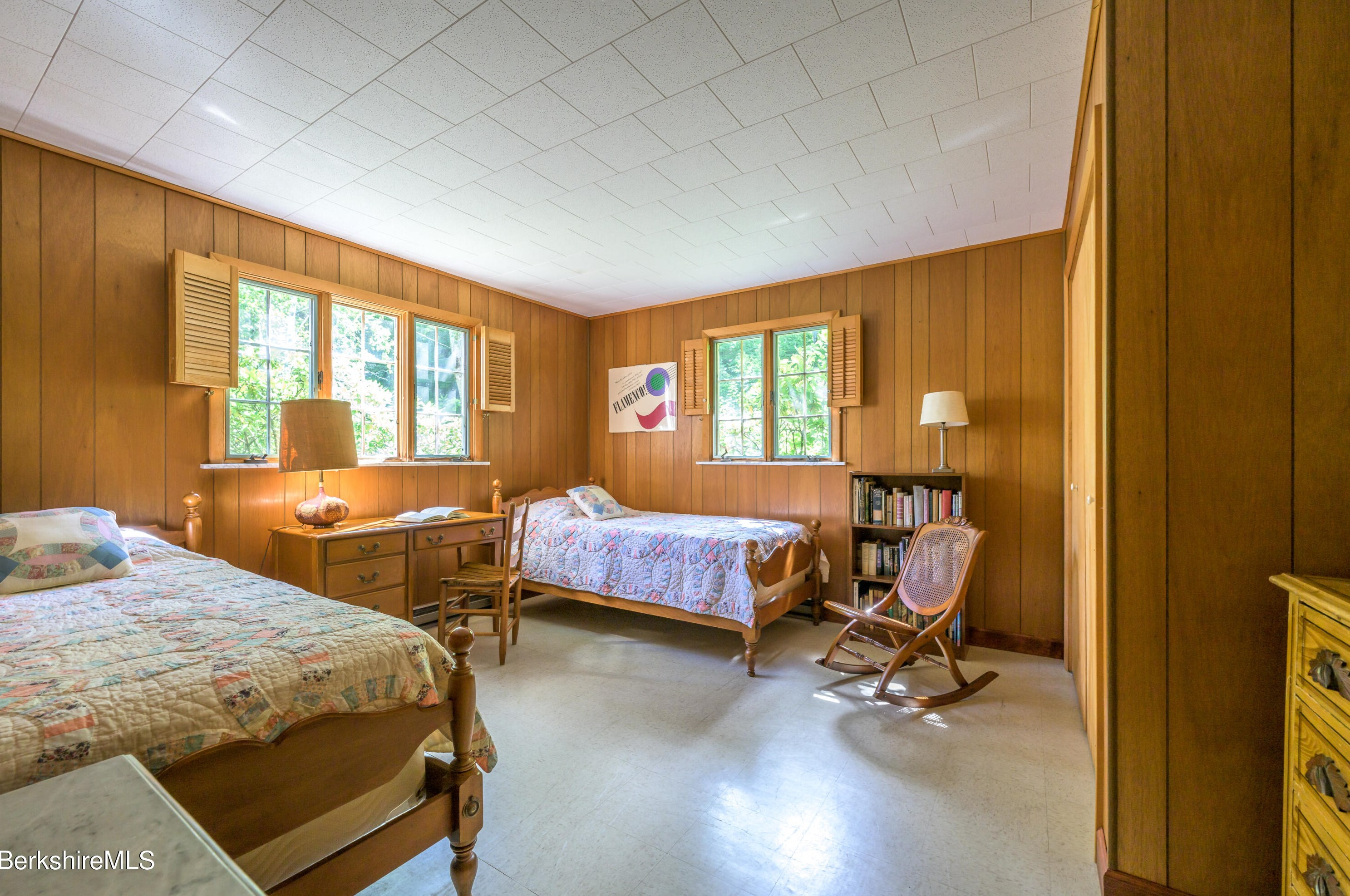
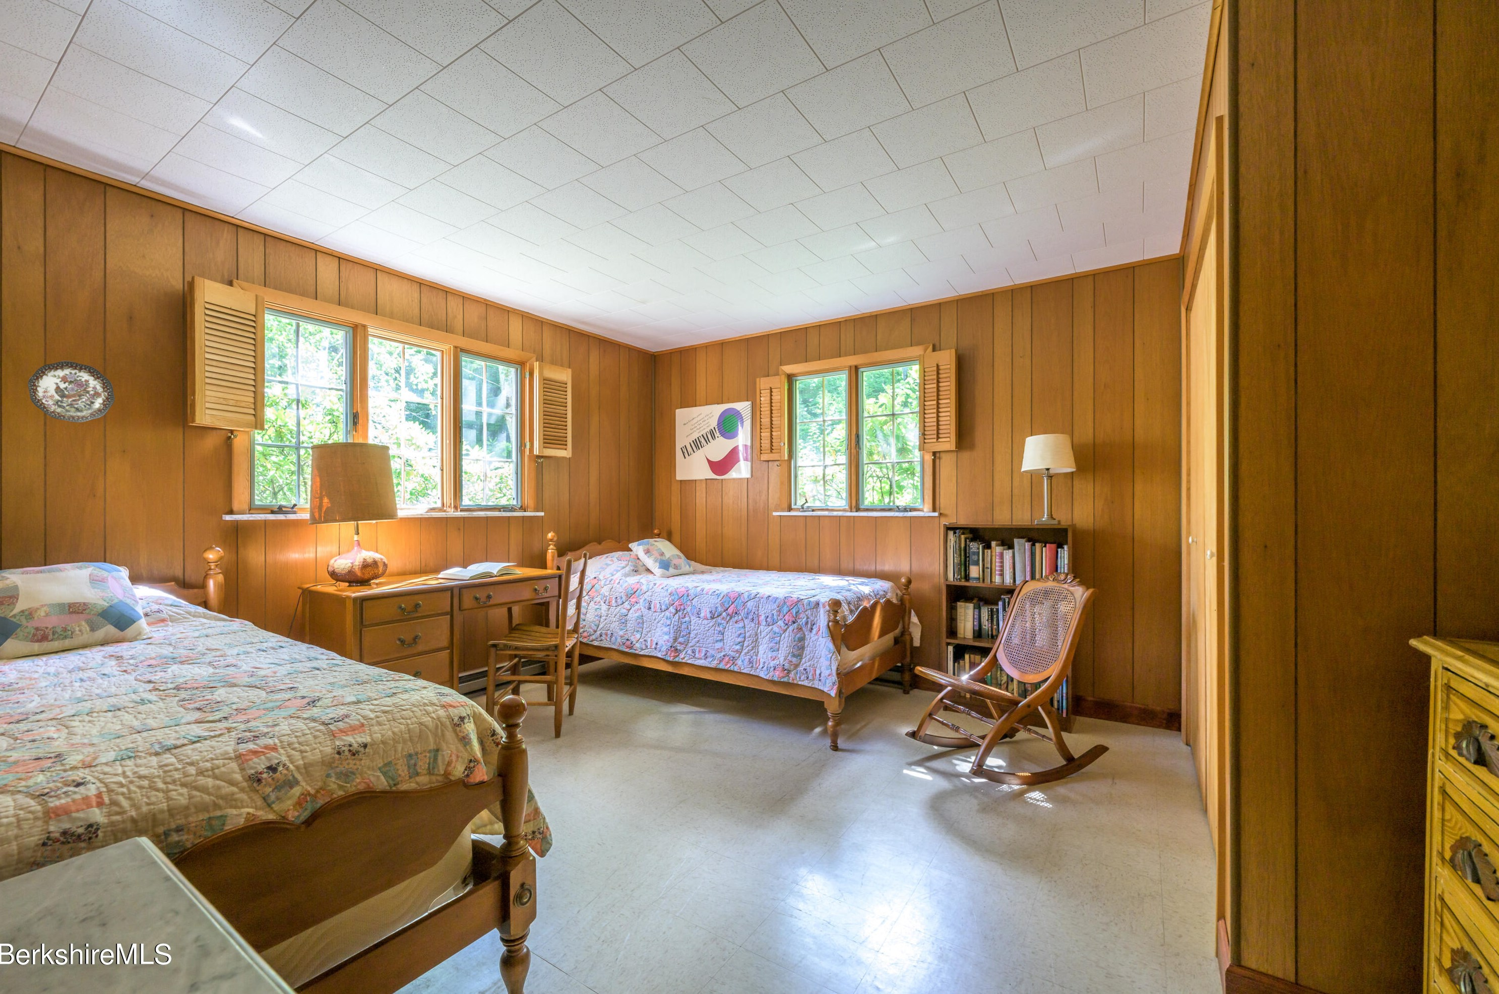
+ decorative plate (72, 392)
